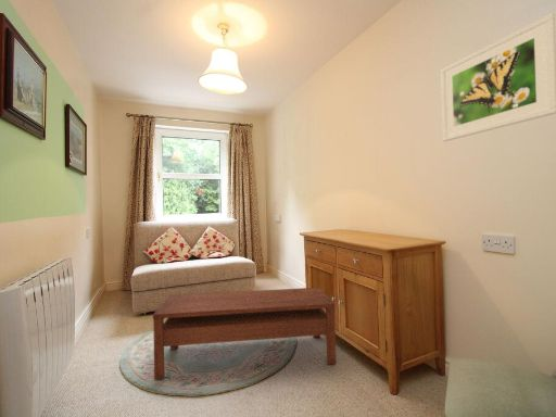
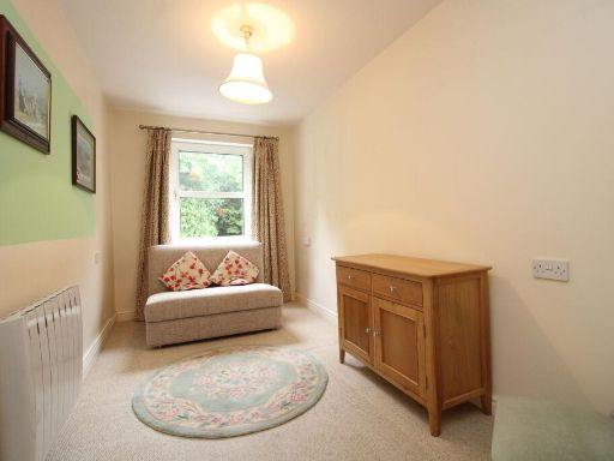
- coffee table (247, 327)
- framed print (490, 87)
